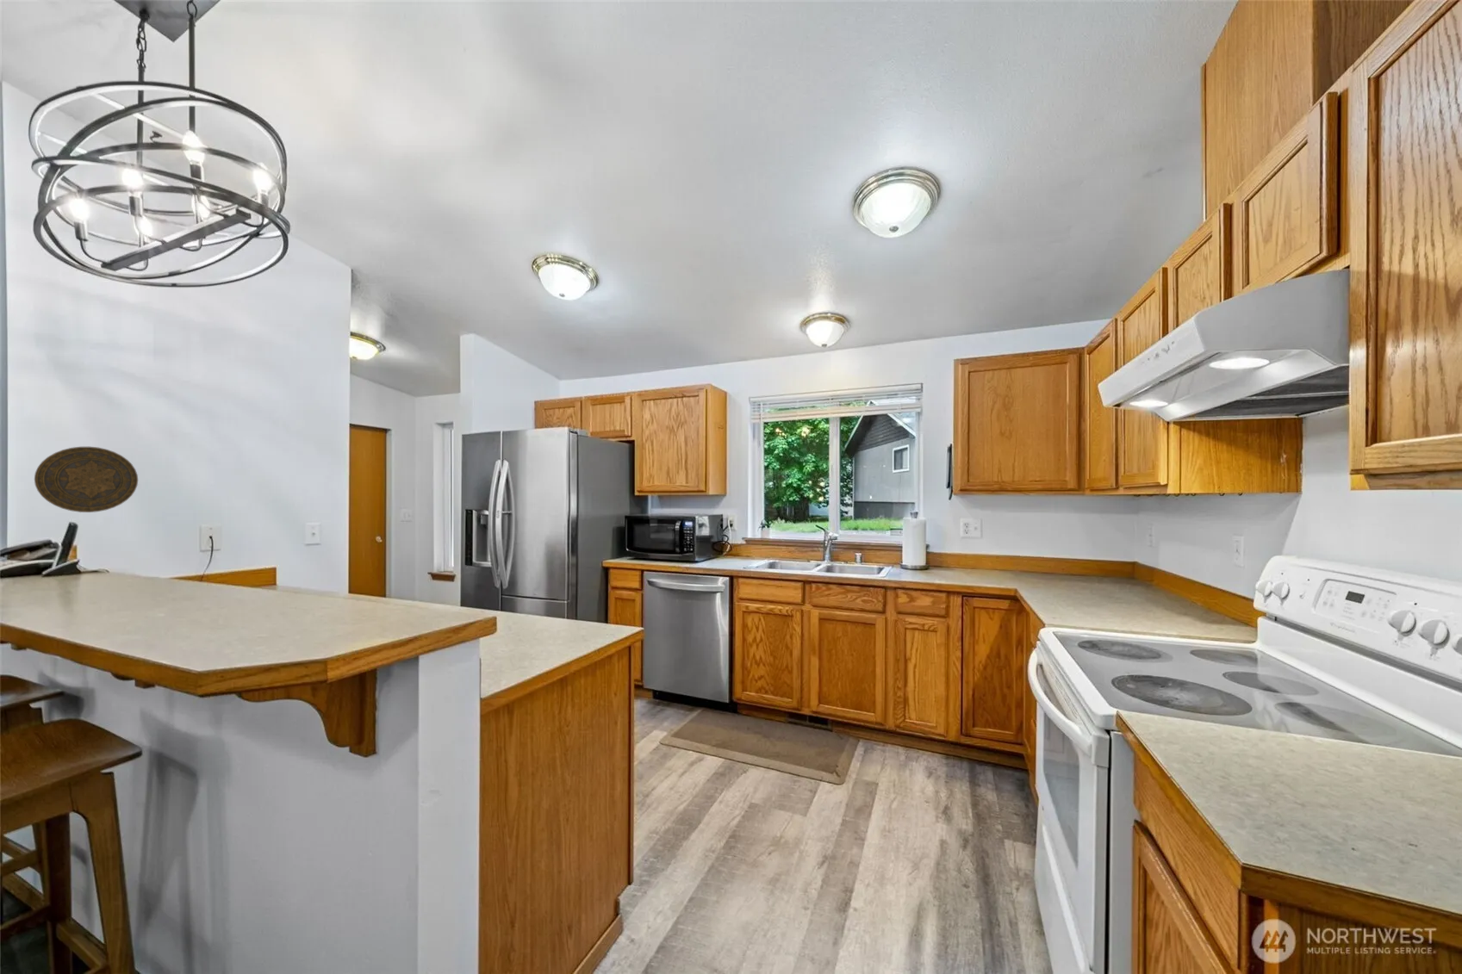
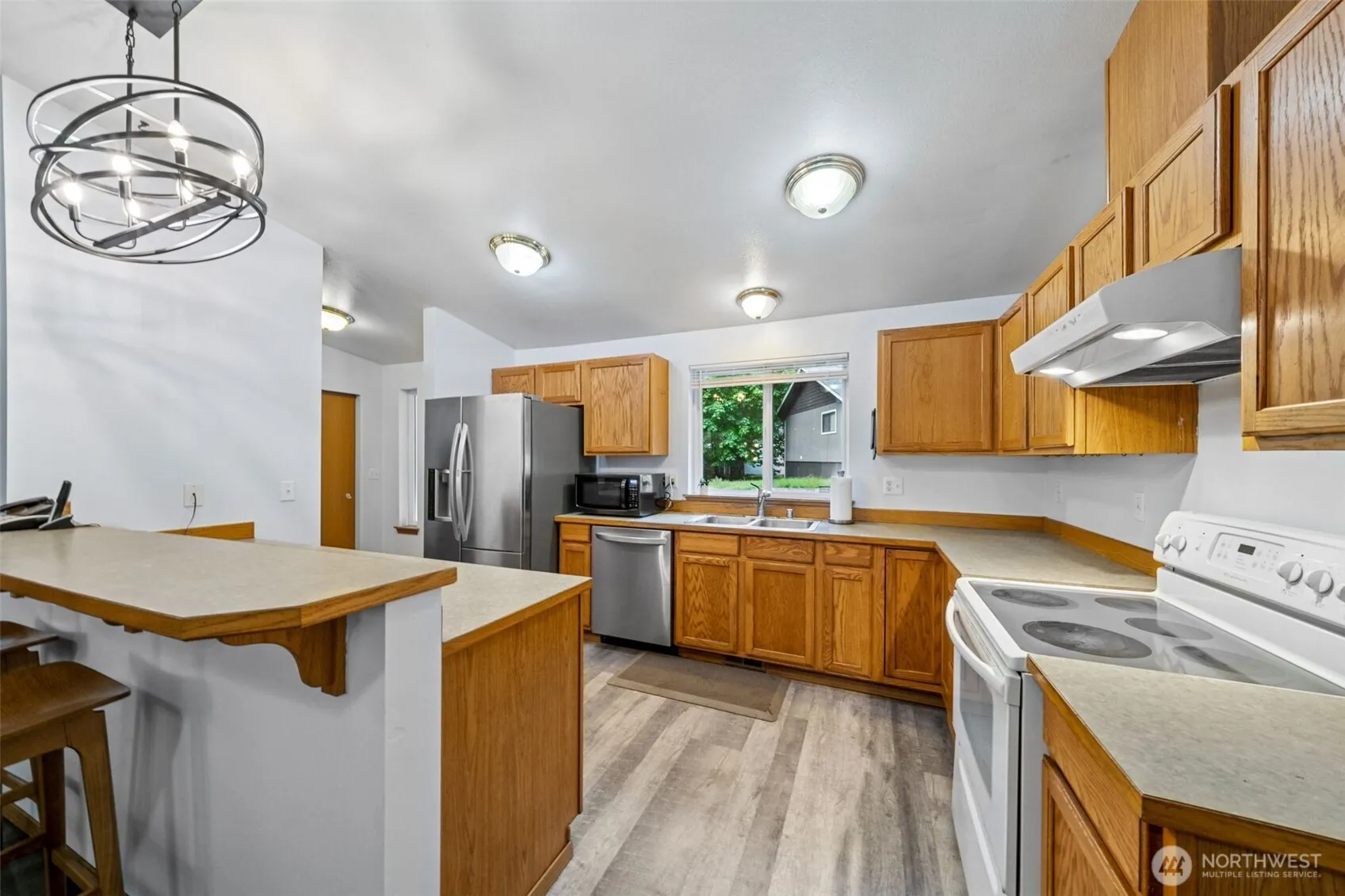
- decorative plate (89, 478)
